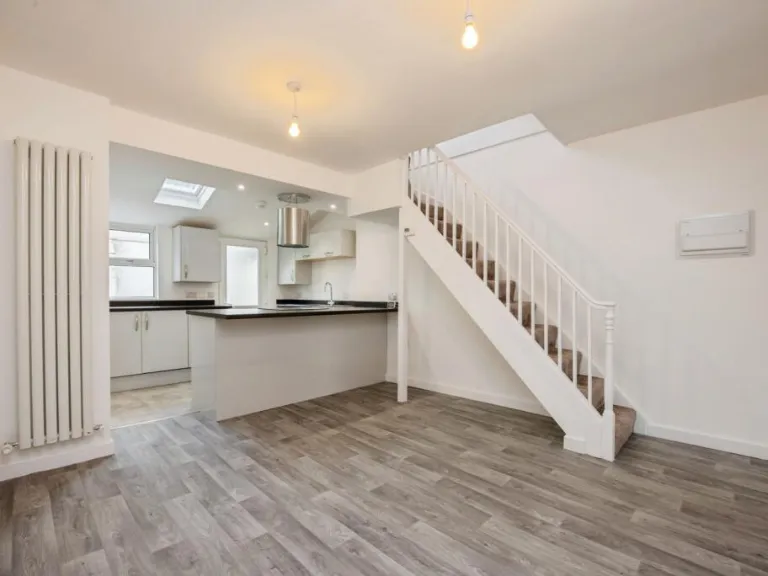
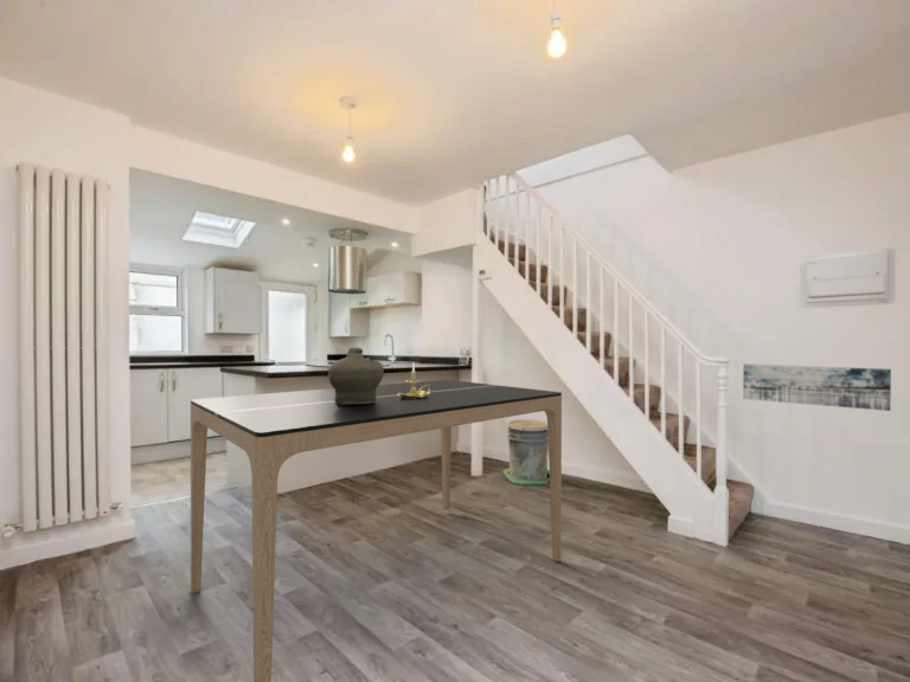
+ dining table (379, 438)
+ wall art (810, 385)
+ candle holder (415, 379)
+ jar (355, 374)
+ bucket (526, 449)
